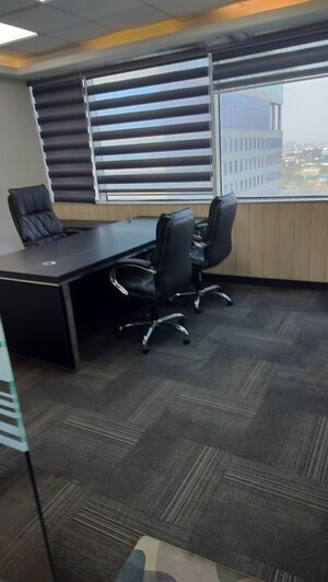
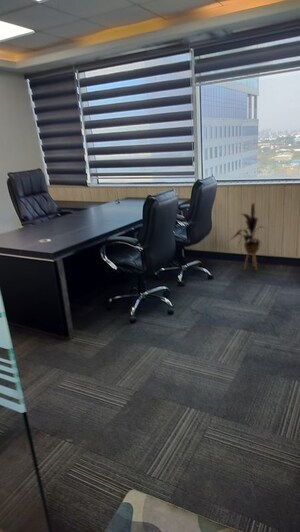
+ house plant (247, 236)
